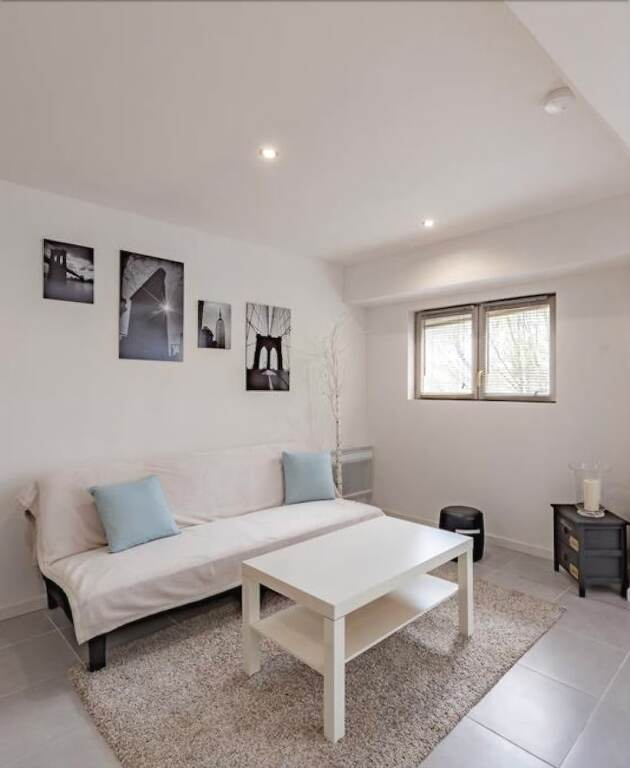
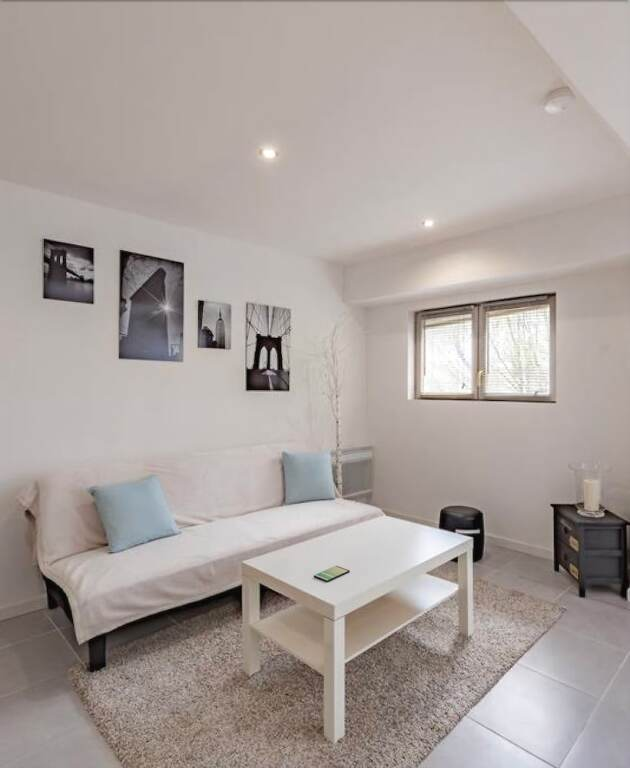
+ smartphone (330, 572)
